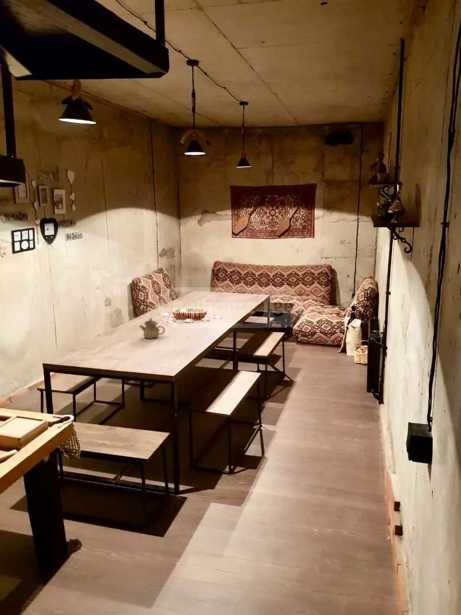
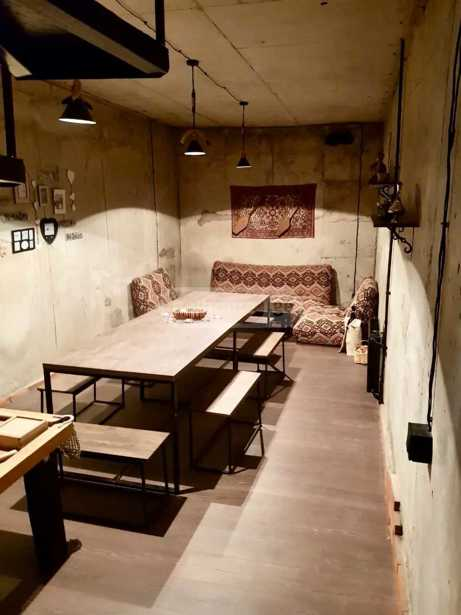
- teapot (152, 327)
